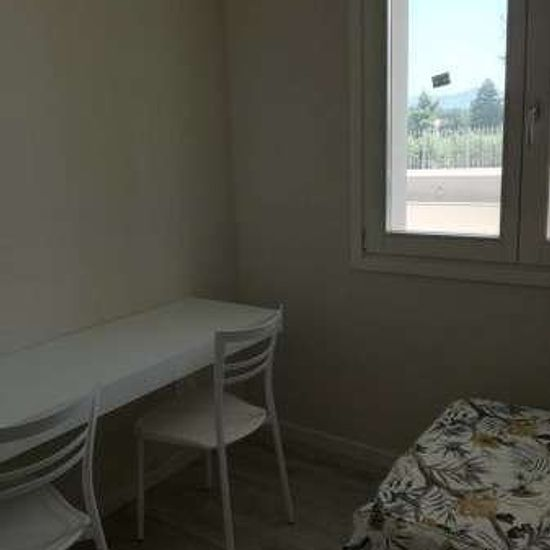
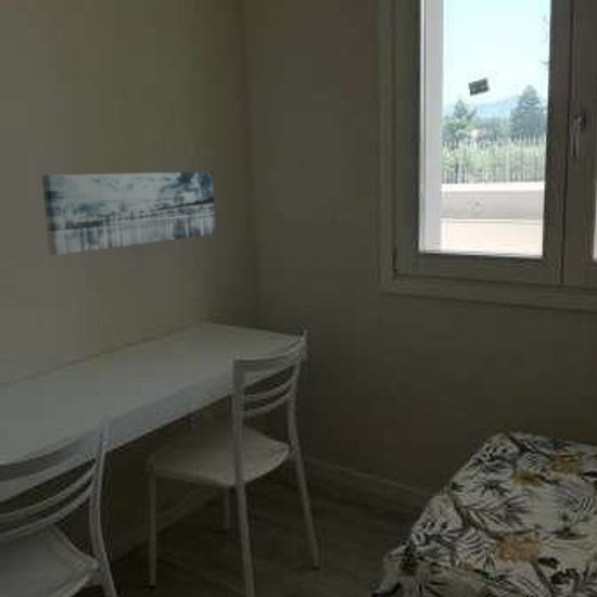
+ wall art (140, 208)
